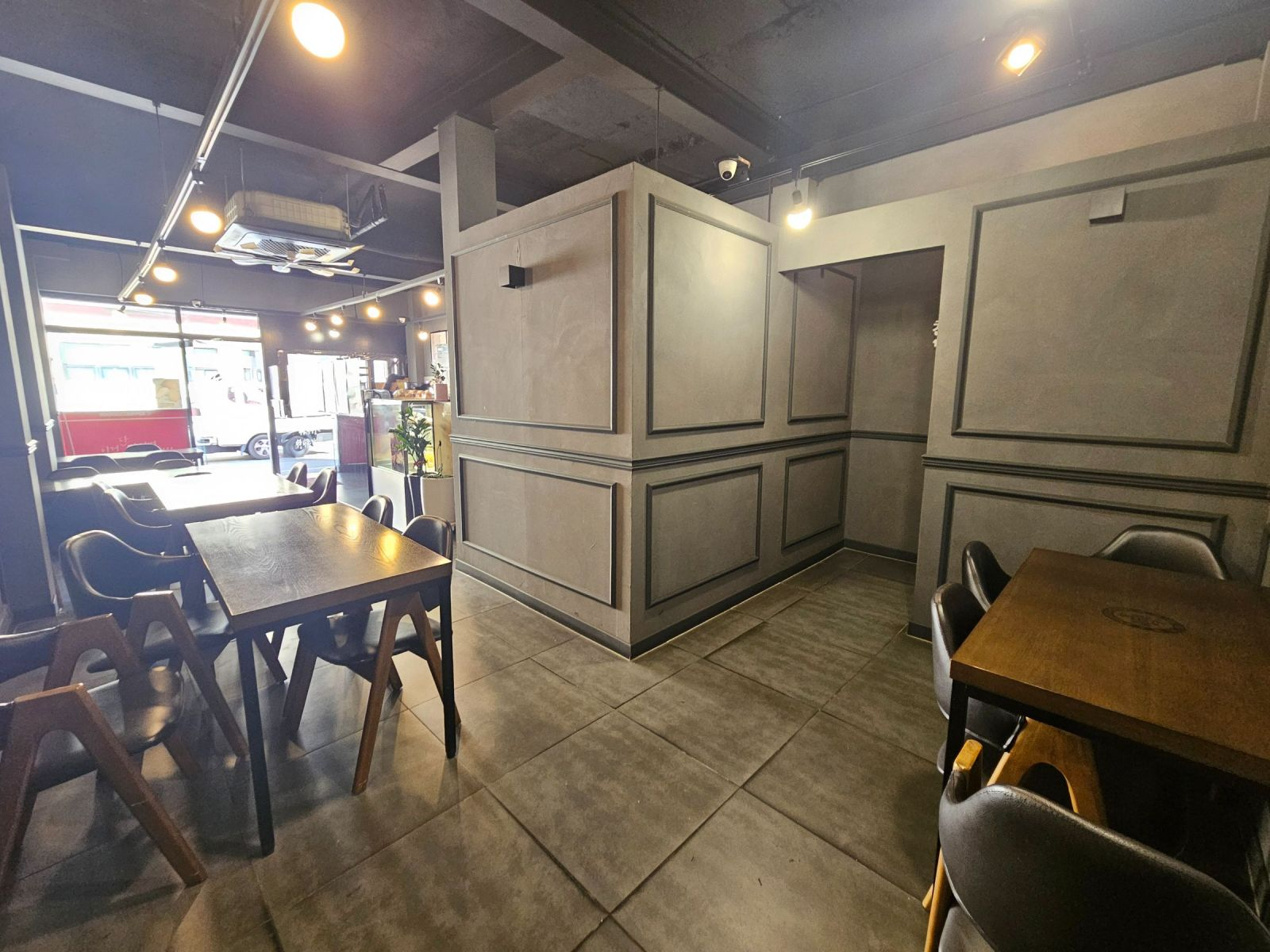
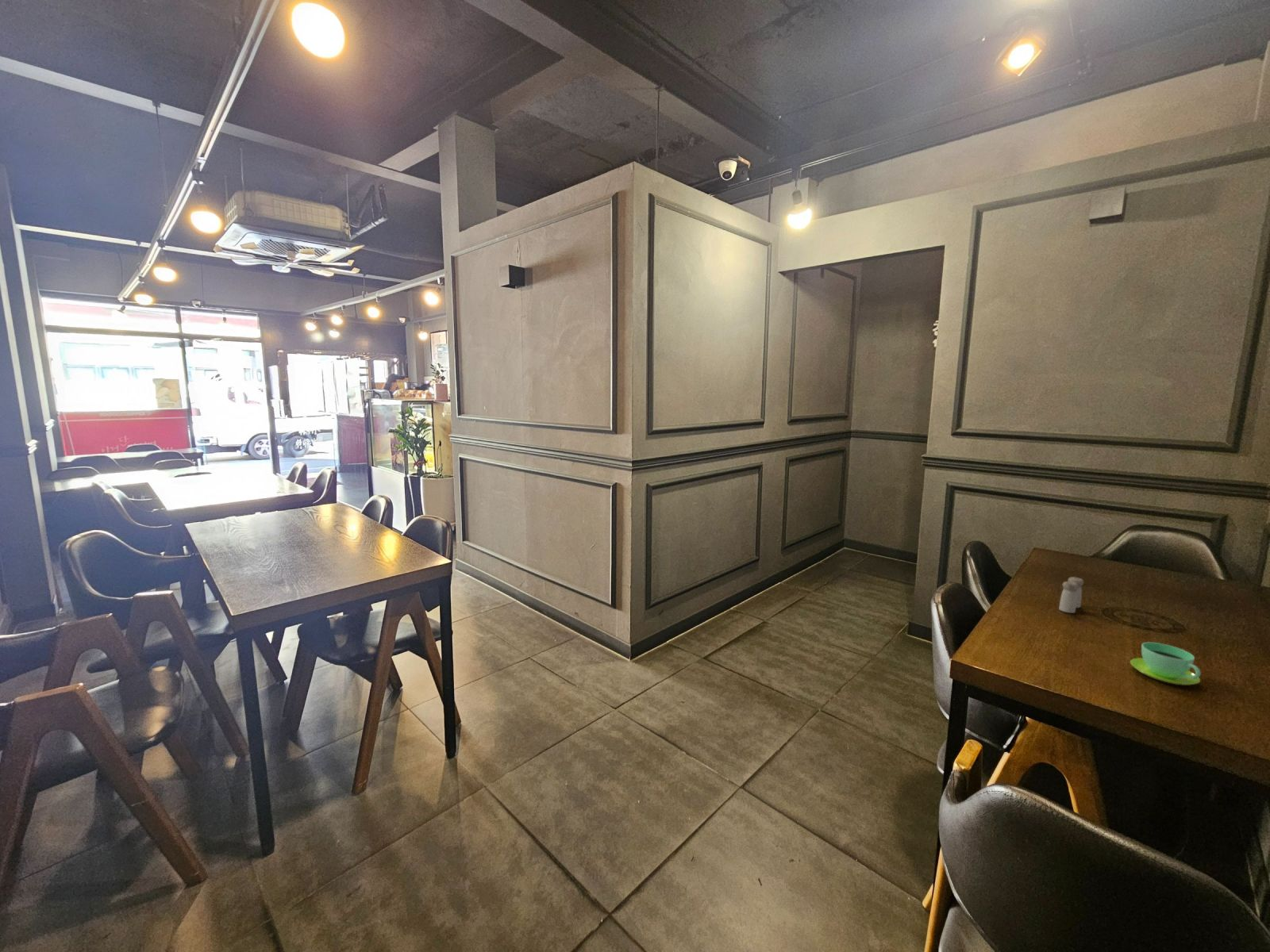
+ salt and pepper shaker (1072, 593)
+ cup (1166, 663)
